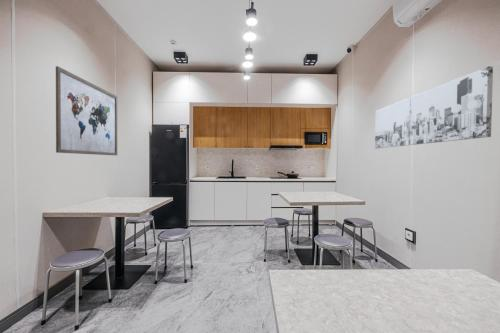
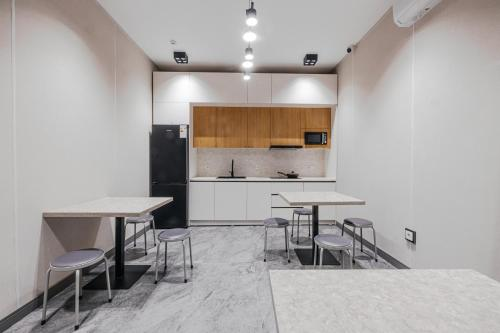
- wall art (92, 119)
- wall art (416, 119)
